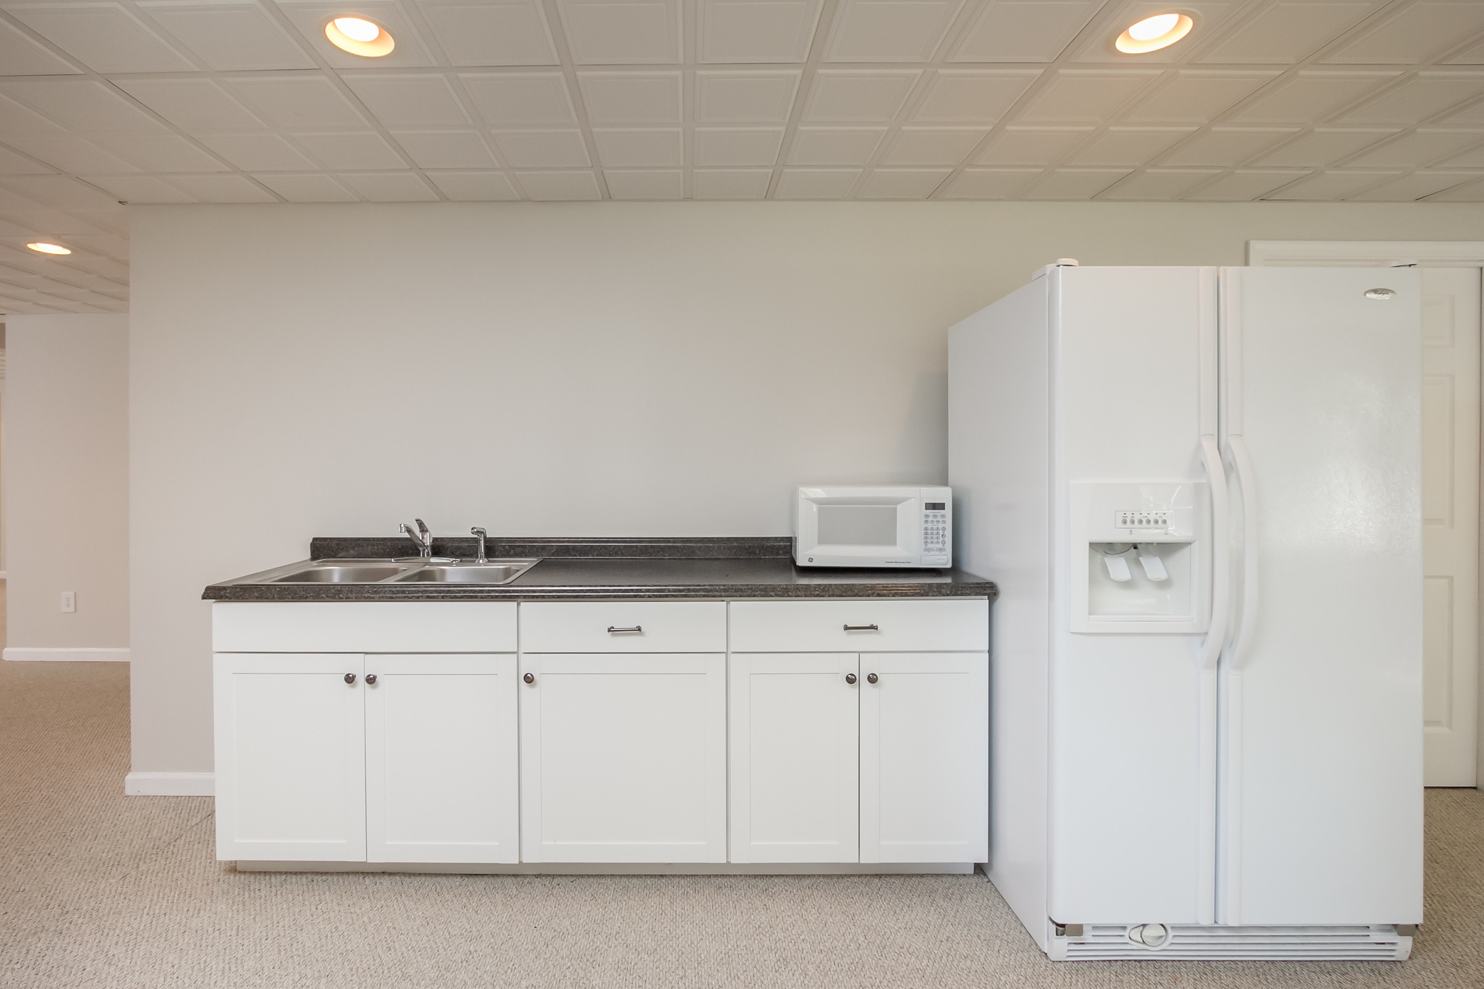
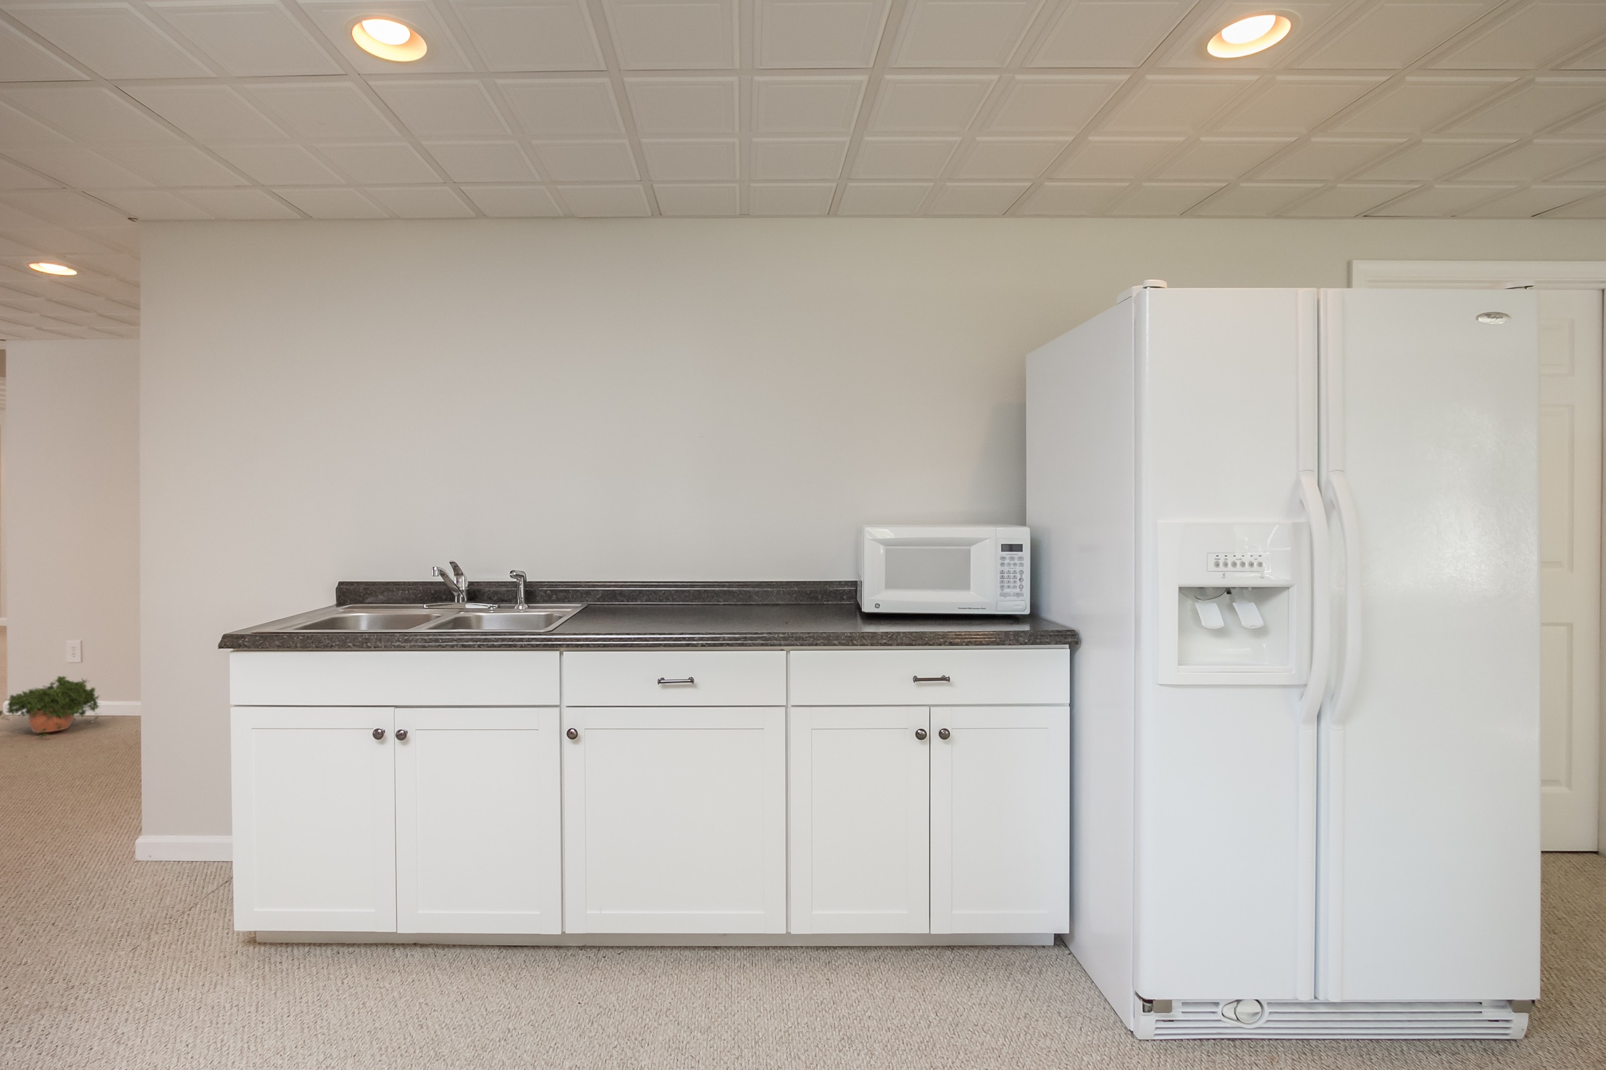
+ potted plant (53, 705)
